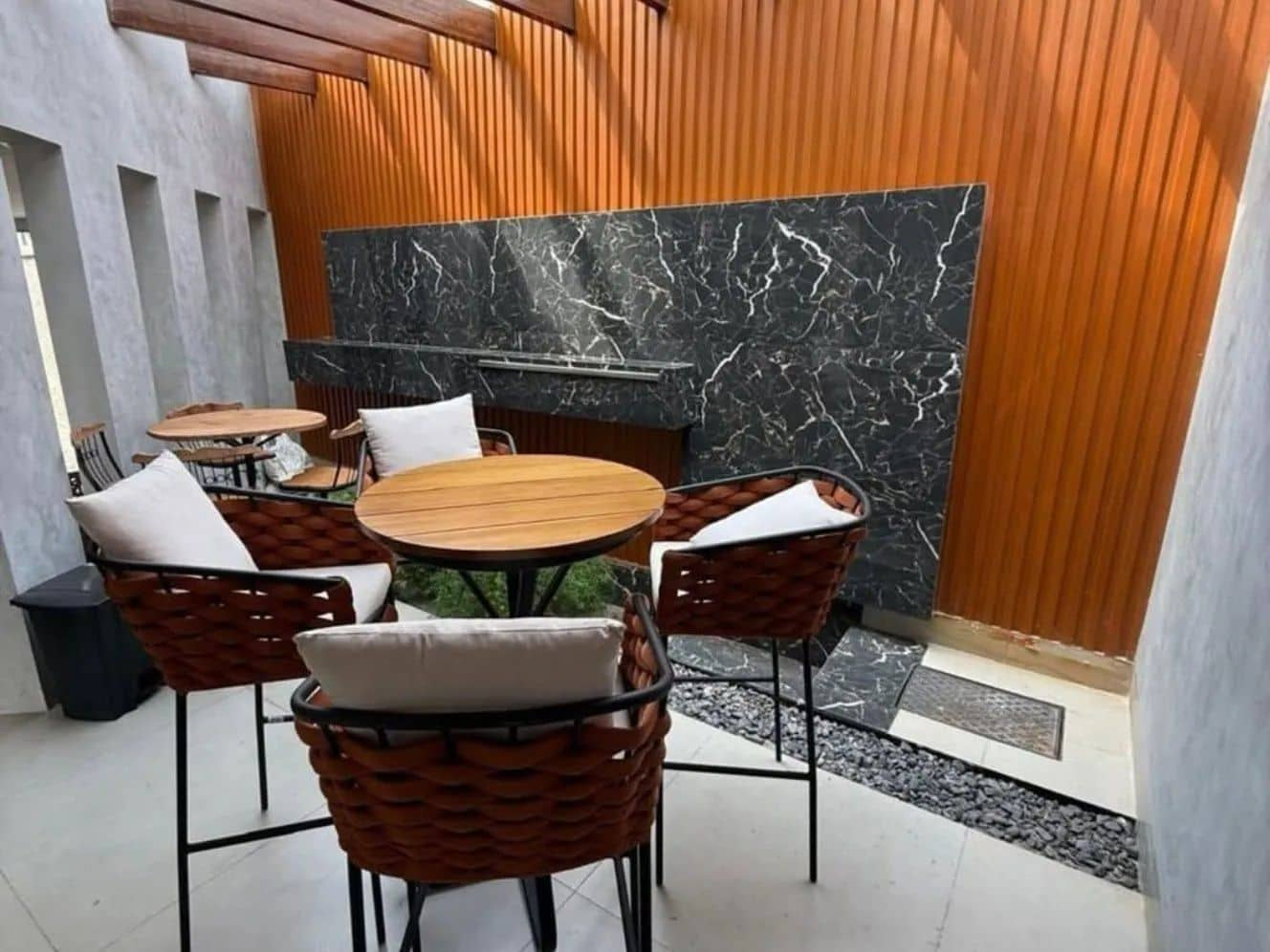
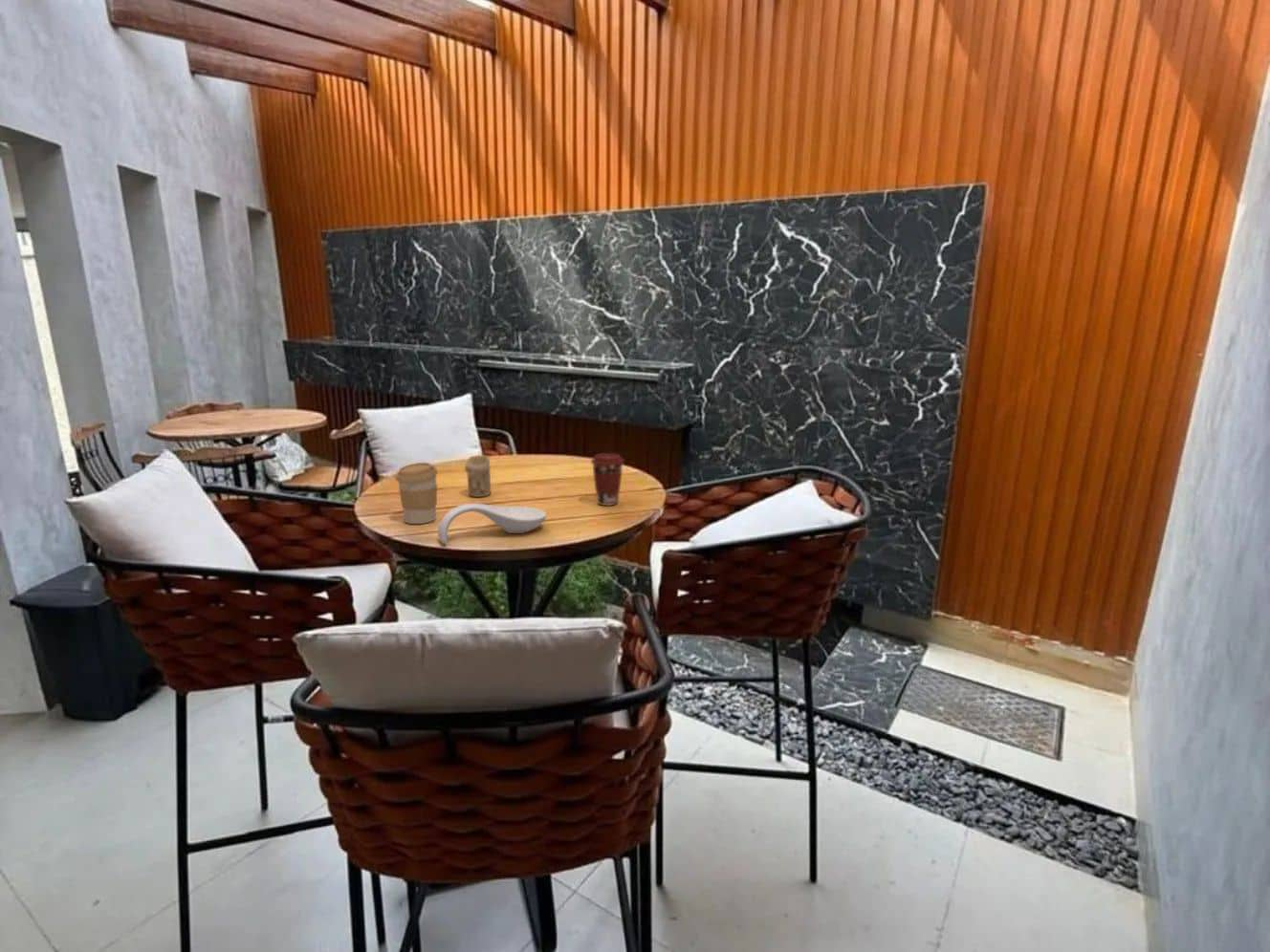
+ coffee cup (418, 492)
+ coffee cup (607, 479)
+ spoon rest (493, 517)
+ candle (478, 476)
